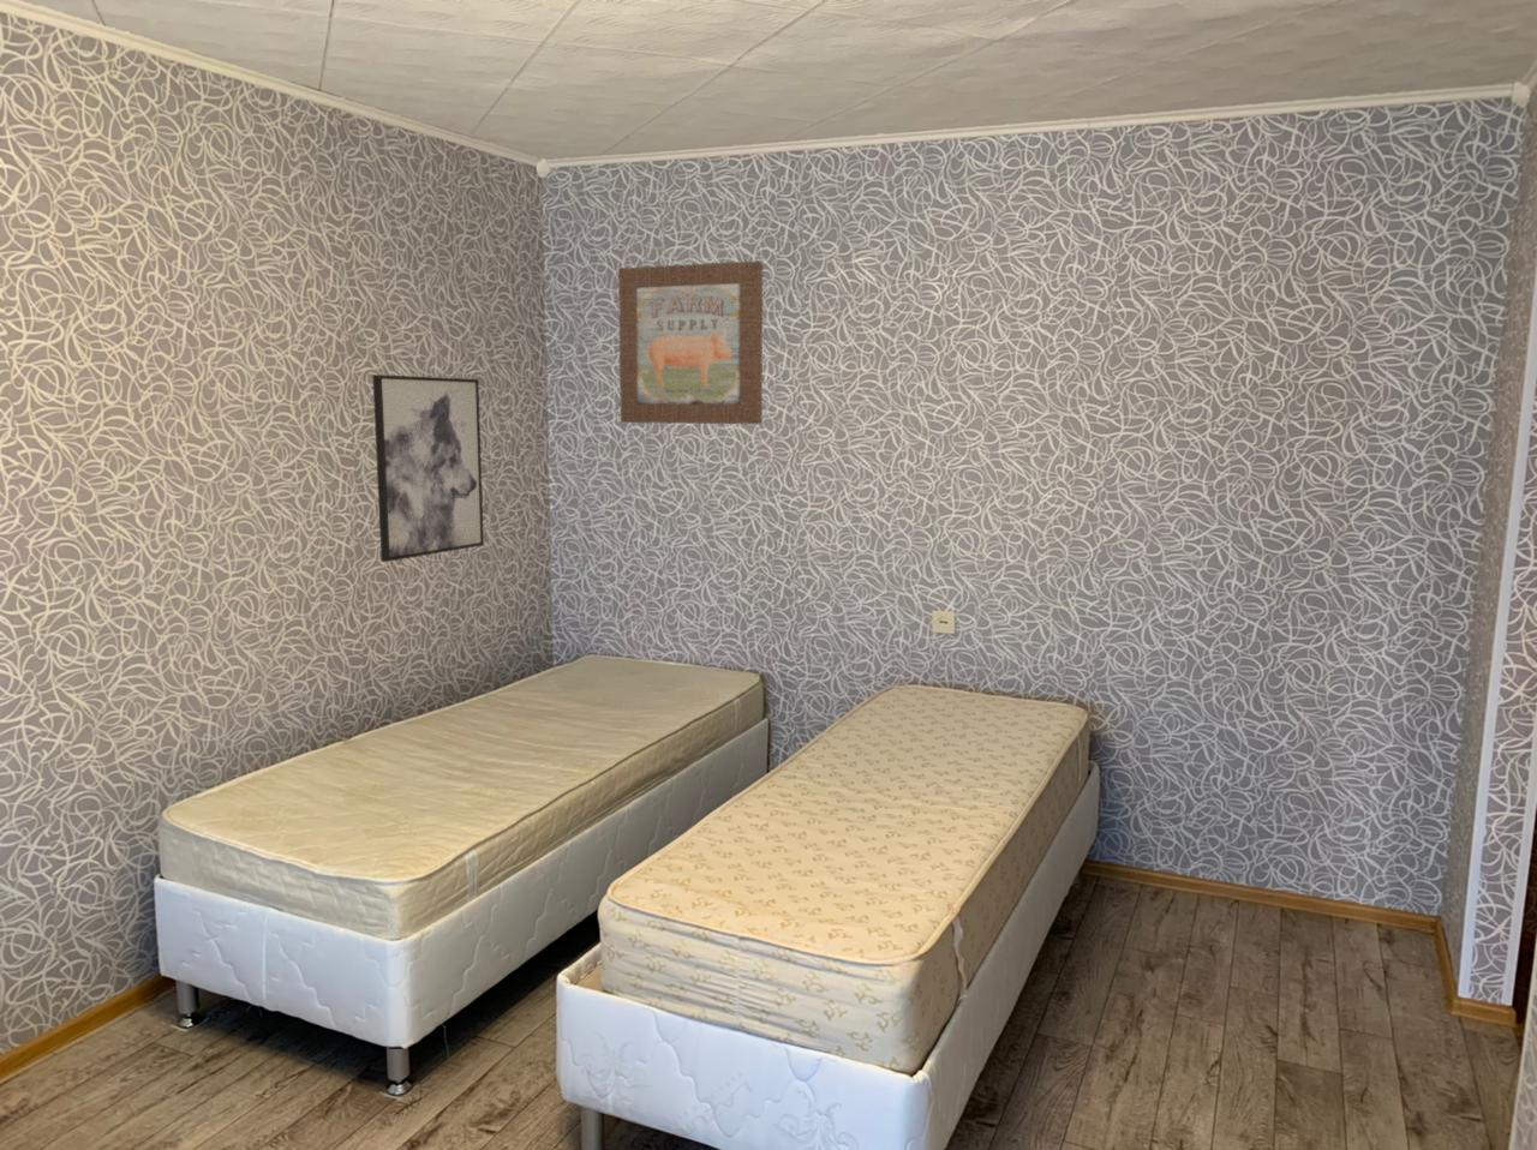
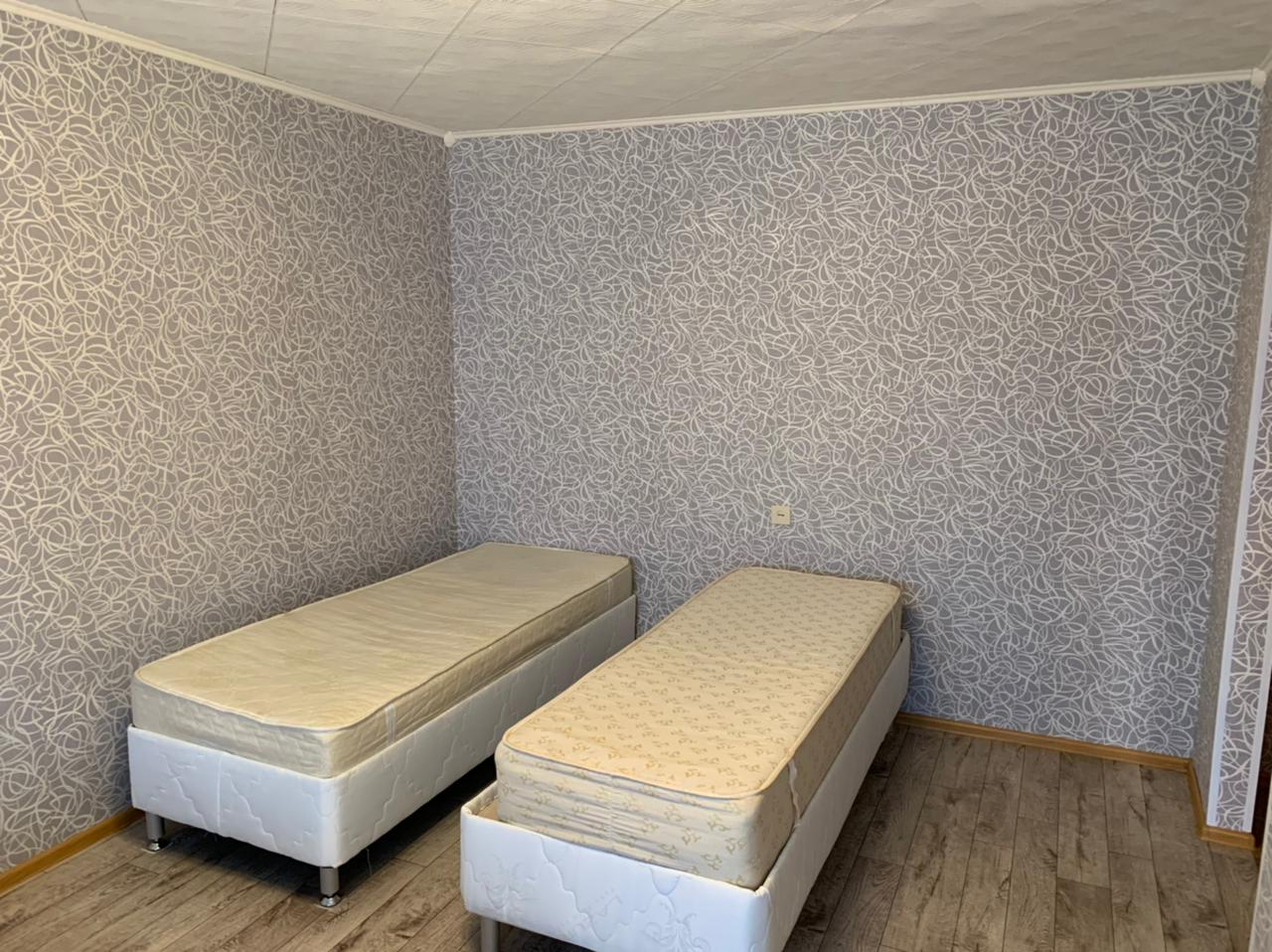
- wall art (431, 466)
- wall art (689, 344)
